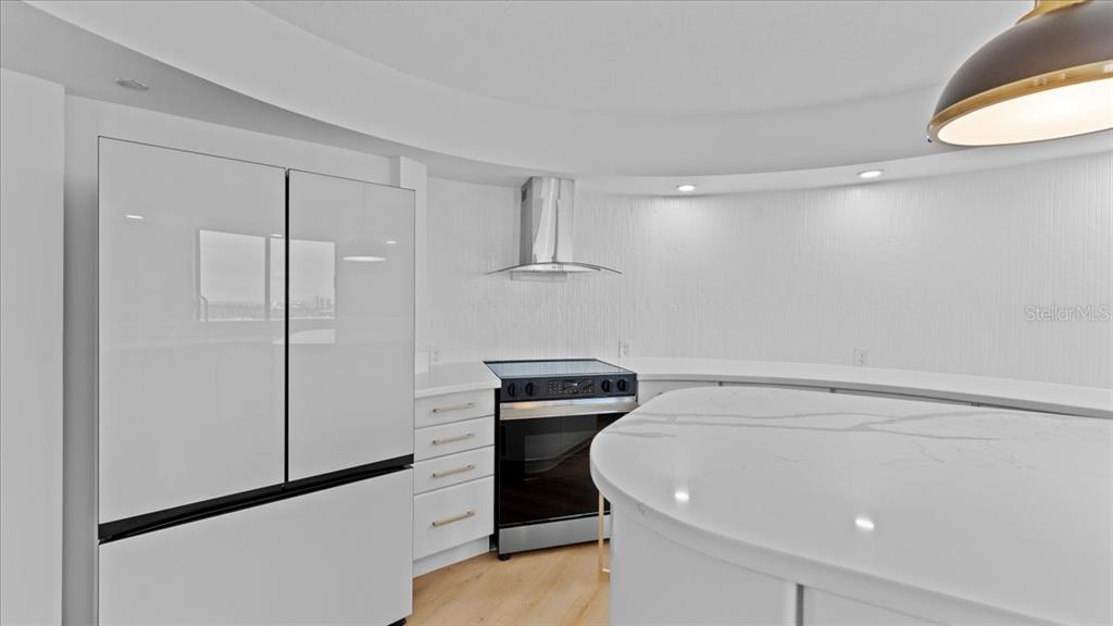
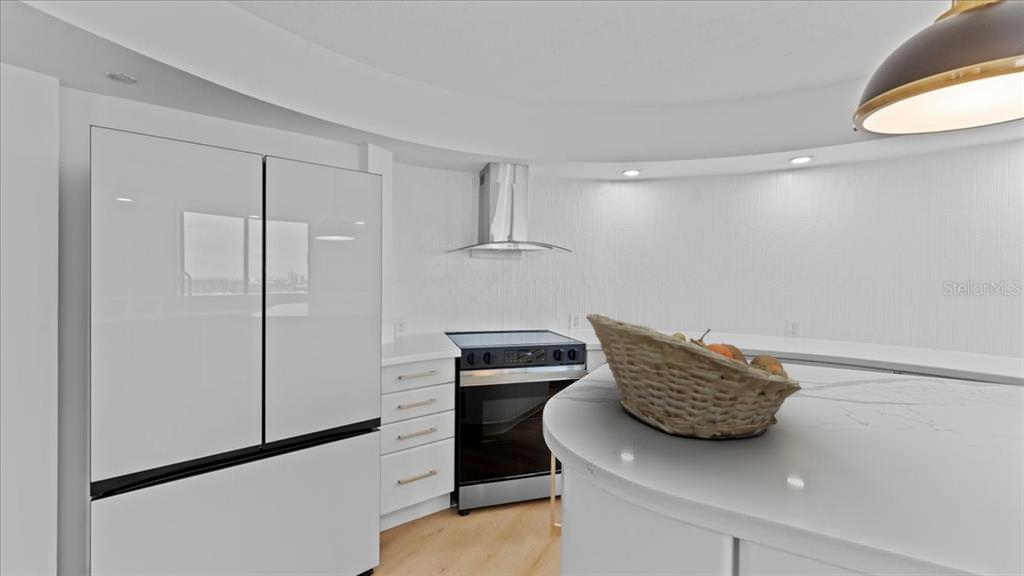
+ fruit basket (680, 364)
